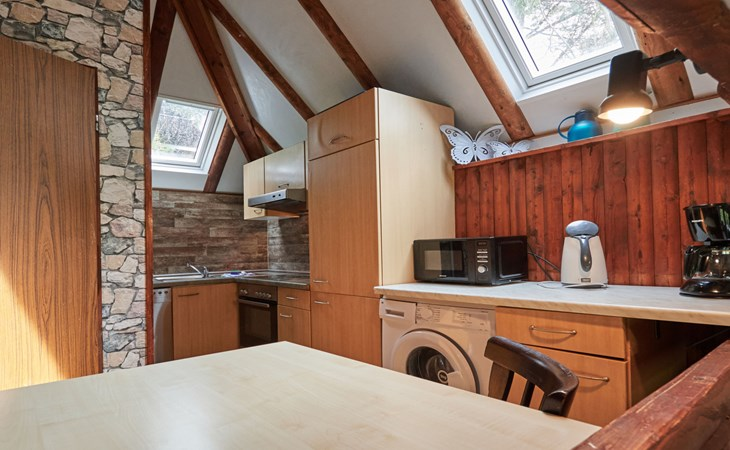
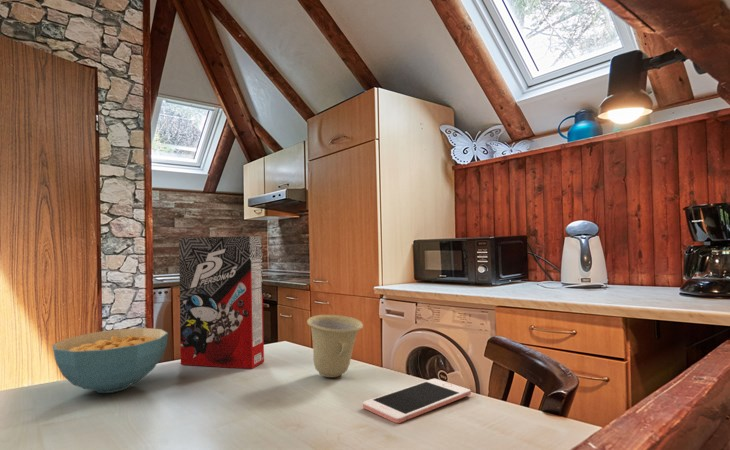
+ cup (335, 346)
+ cereal box (221, 299)
+ cell phone (418, 398)
+ cereal bowl (113, 363)
